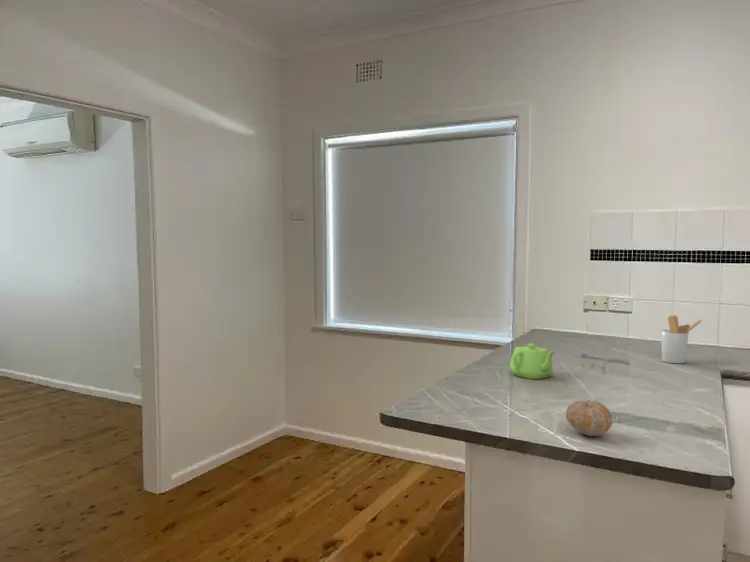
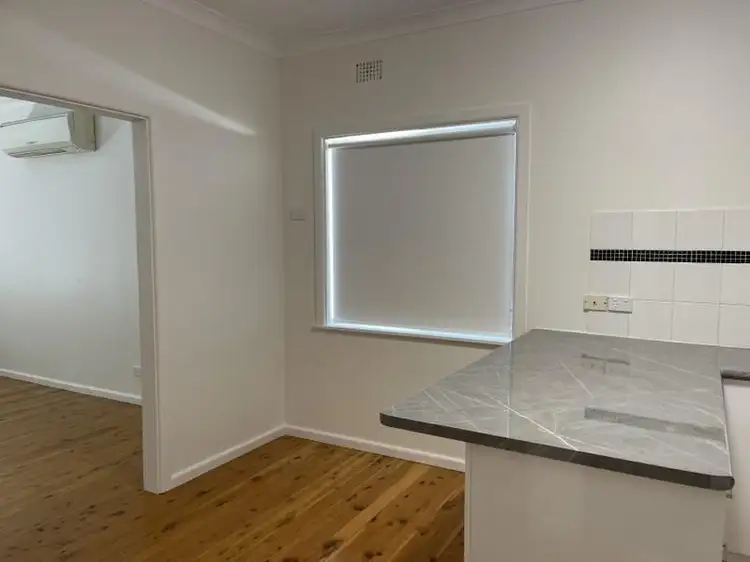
- teapot (533, 359)
- utensil holder (681, 339)
- fruit (588, 418)
